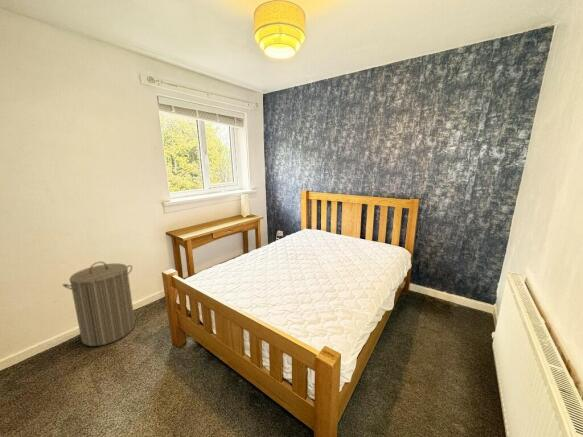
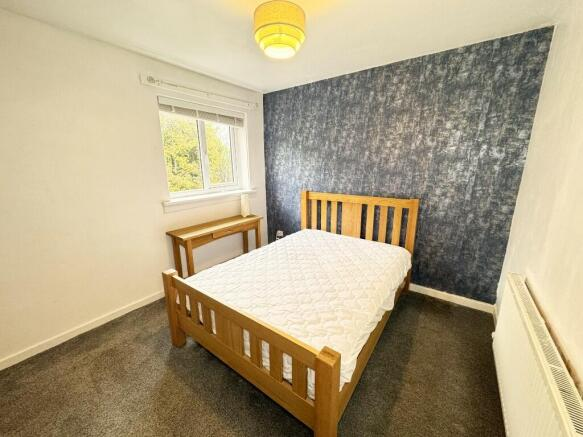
- laundry hamper (104, 297)
